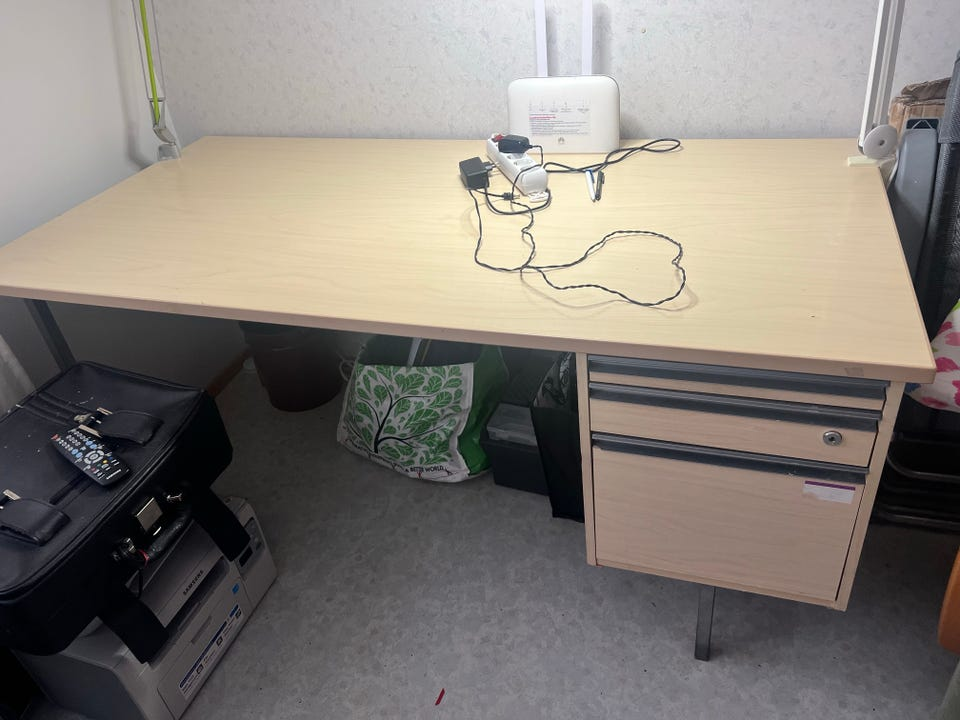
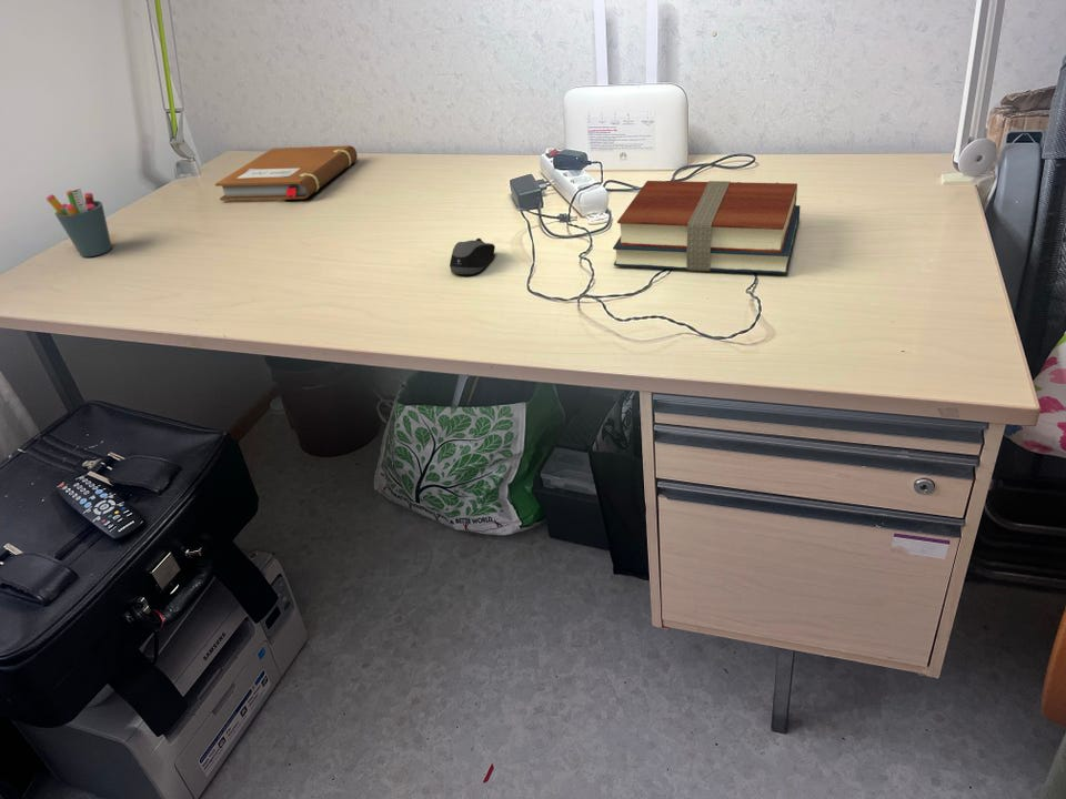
+ computer mouse (471, 252)
+ books (708, 222)
+ notebook (289, 172)
+ pen holder (81, 218)
